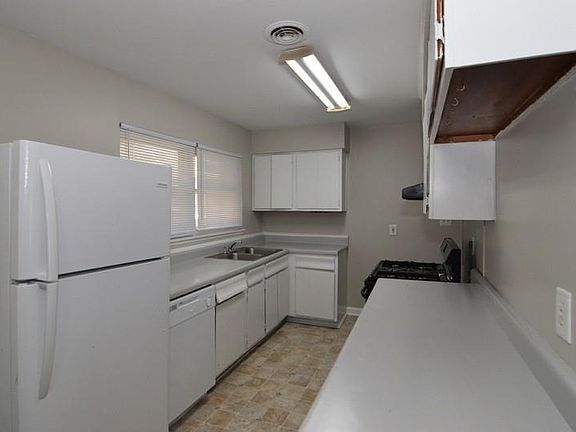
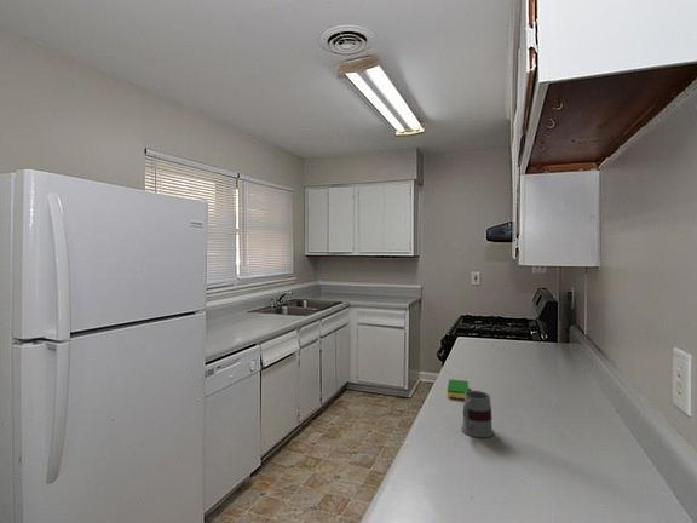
+ mug (474, 413)
+ dish sponge (457, 389)
